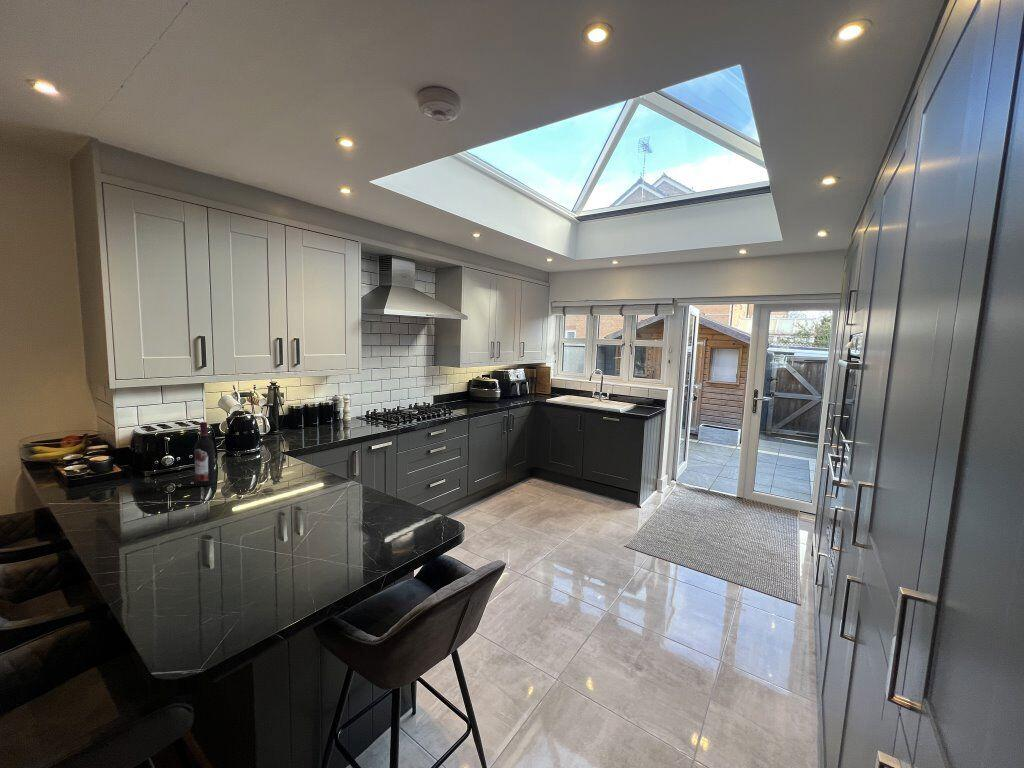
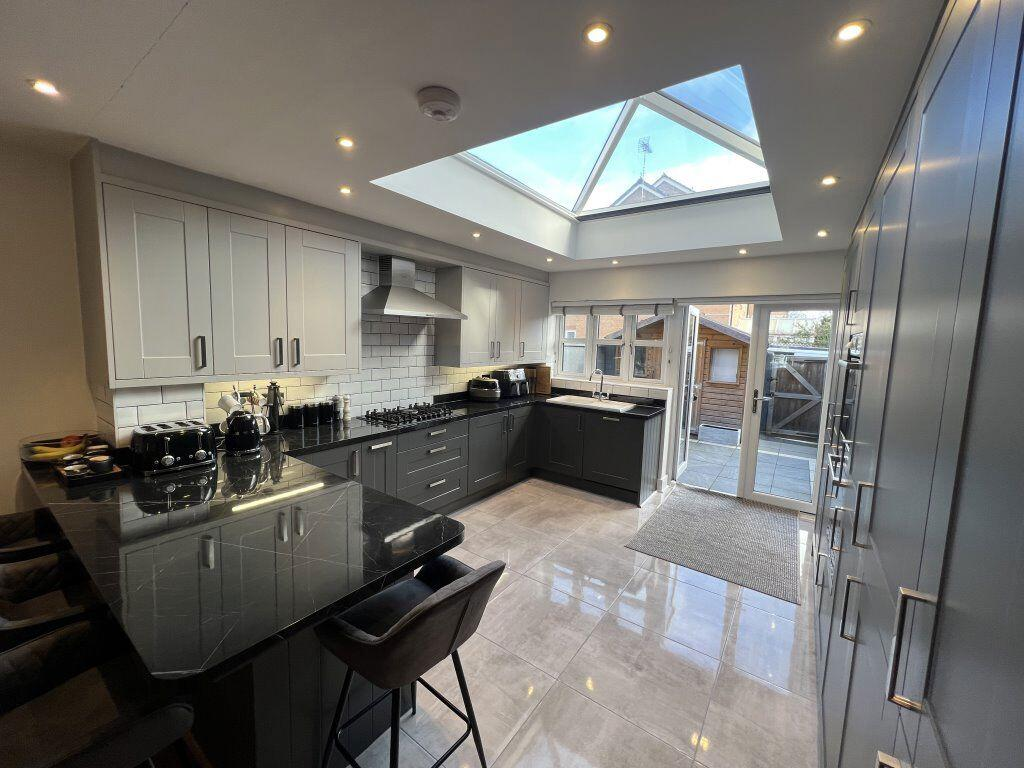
- wine bottle (204, 453)
